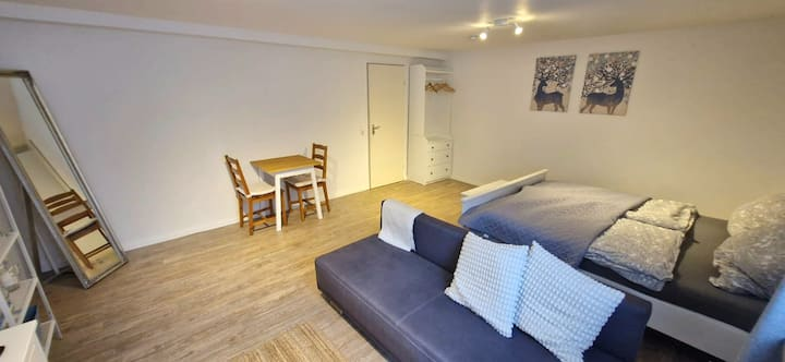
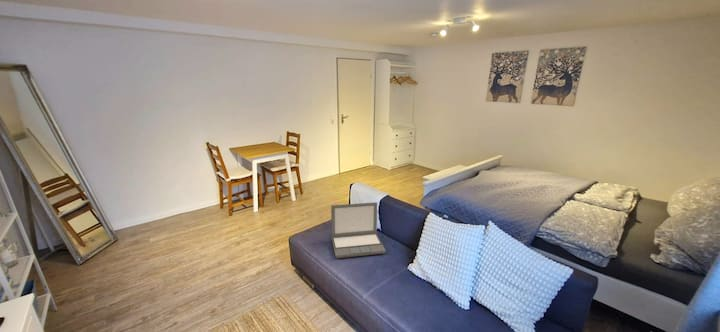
+ laptop (357, 228)
